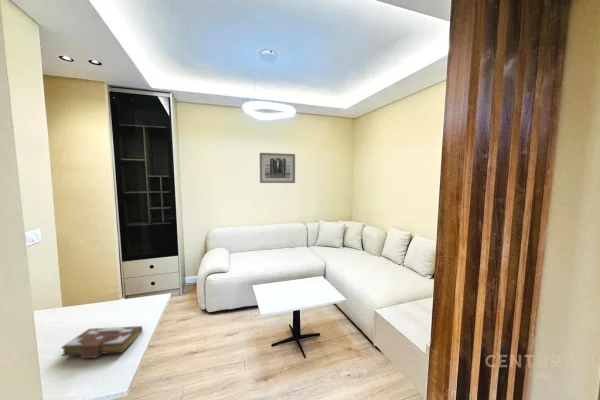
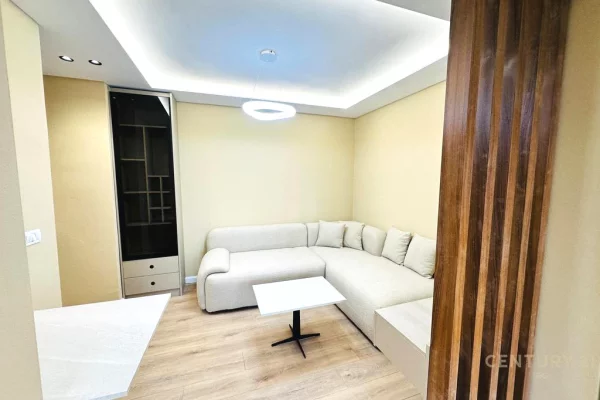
- wall art (277, 168)
- book (104, 339)
